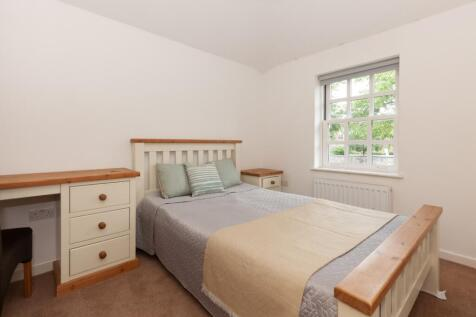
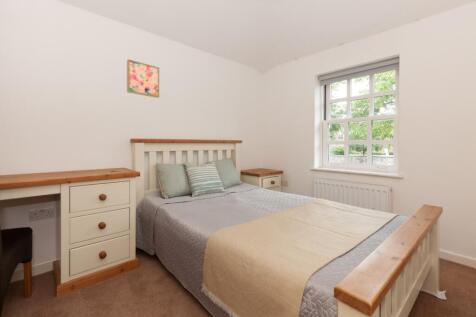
+ wall art (143, 79)
